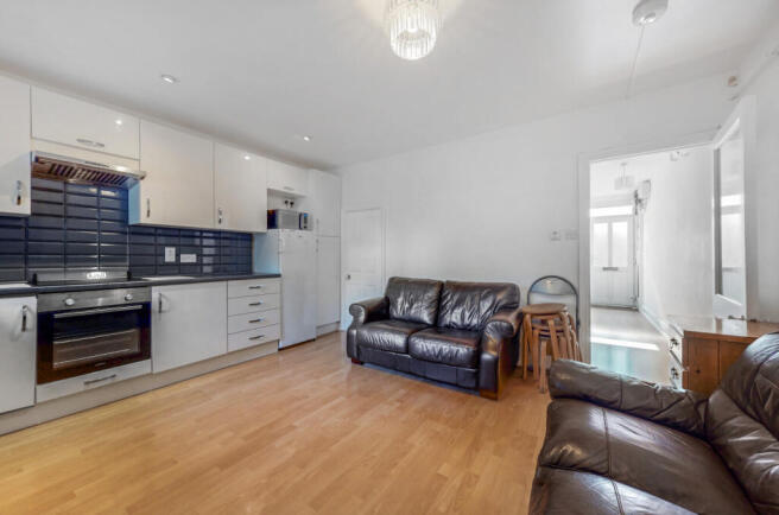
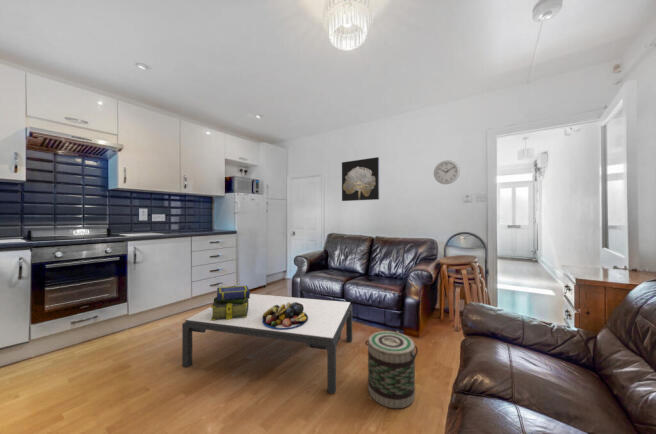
+ coffee table (275, 330)
+ wall clock (446, 172)
+ stack of books (232, 301)
+ basket (391, 364)
+ wall art (359, 180)
+ fruit bowl (285, 311)
